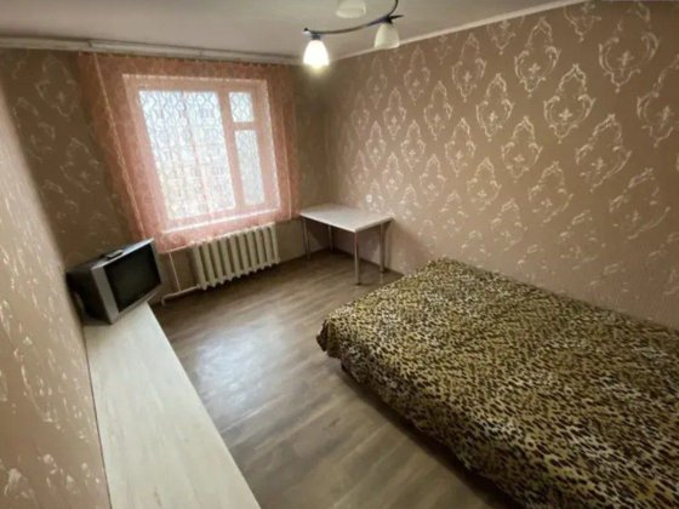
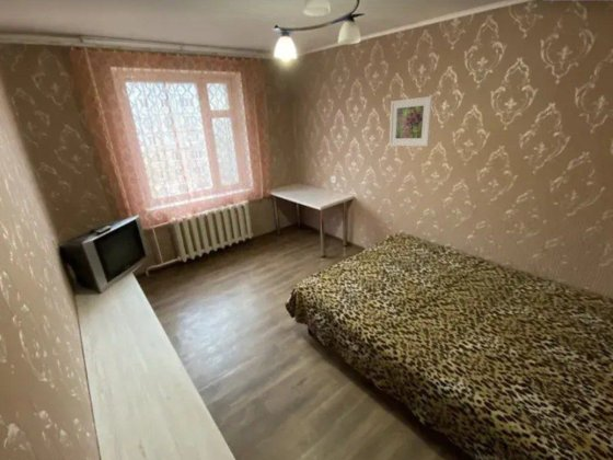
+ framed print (408, 123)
